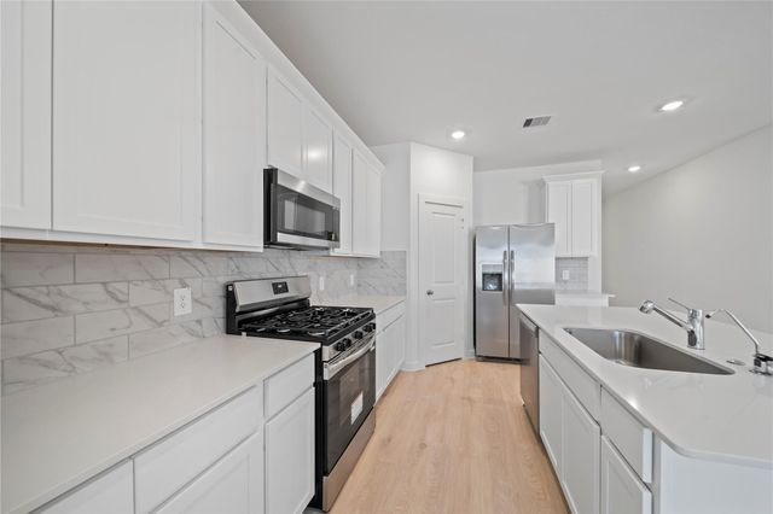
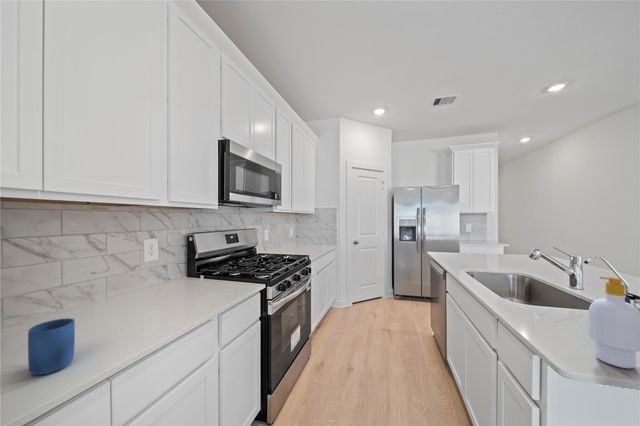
+ mug (56, 342)
+ soap bottle (614, 319)
